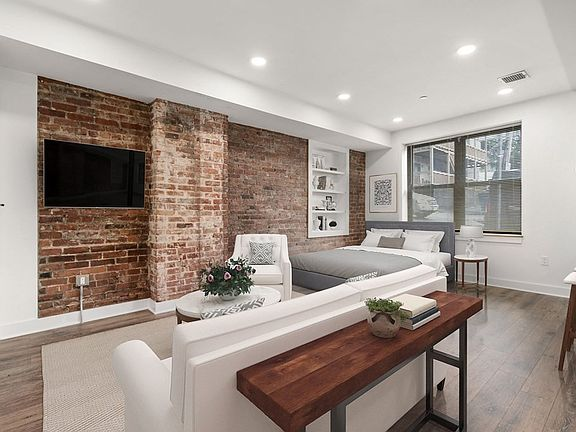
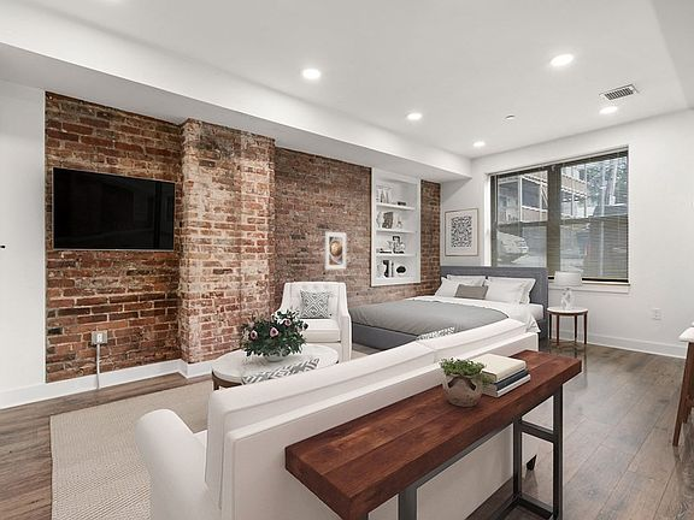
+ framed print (335, 250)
